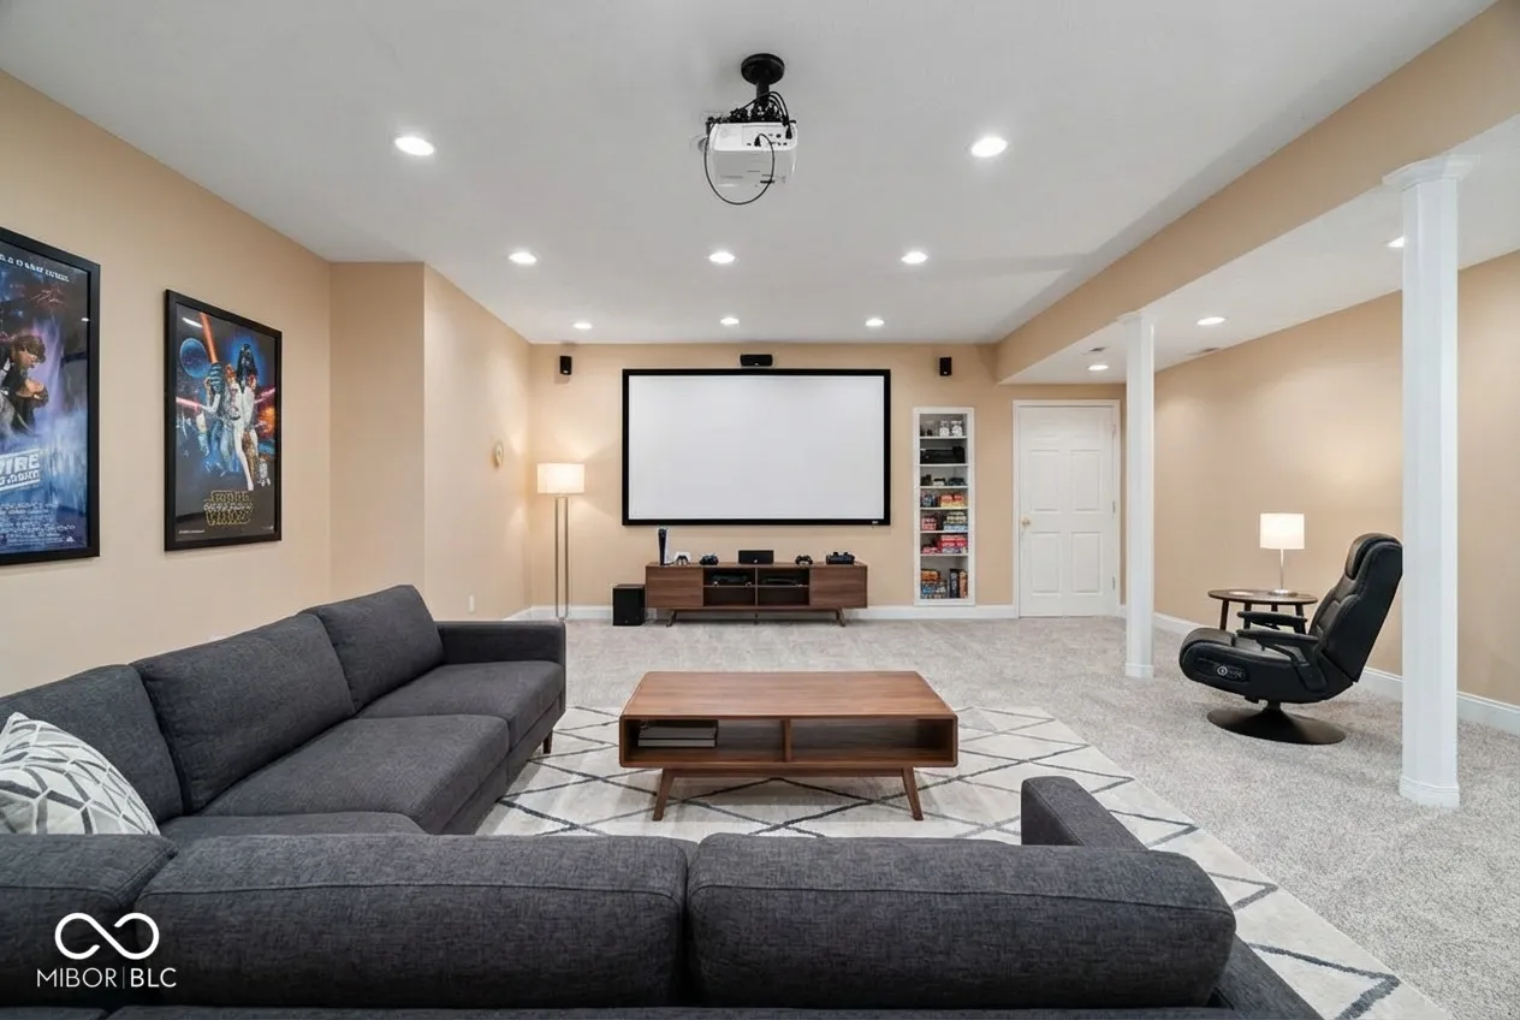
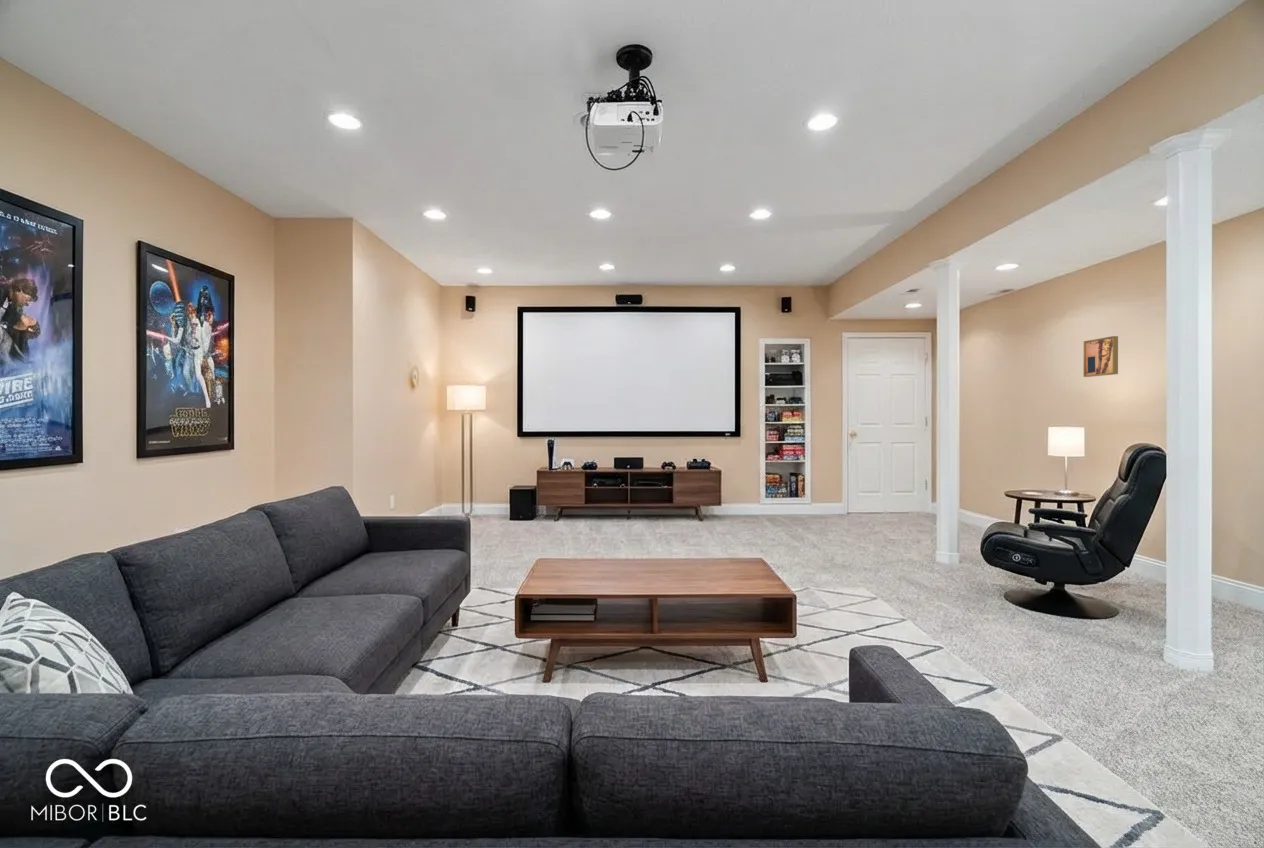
+ wall art (1100, 357)
